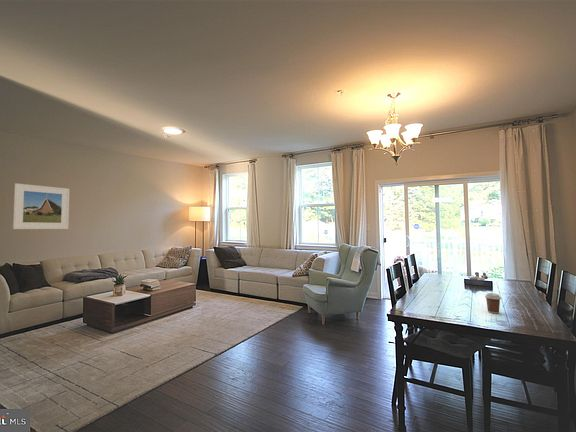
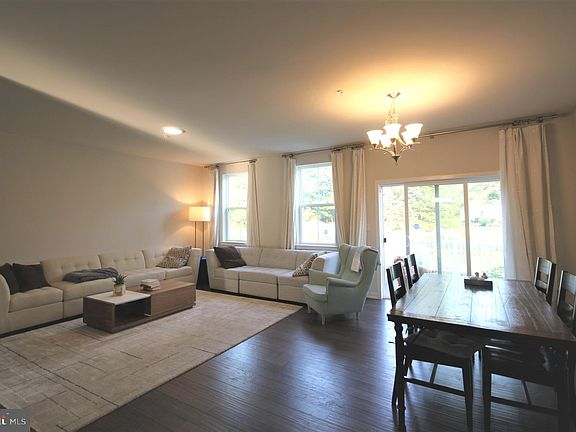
- coffee cup (493, 303)
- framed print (43, 207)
